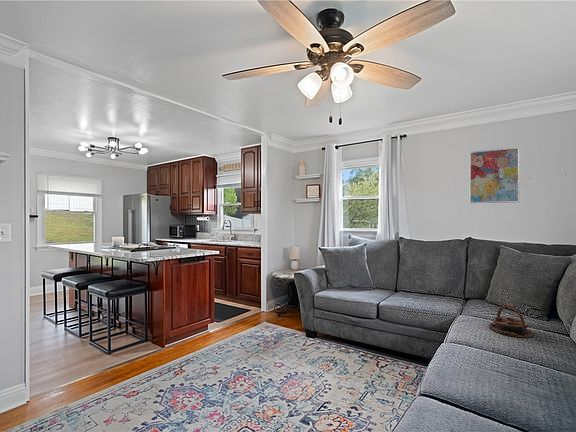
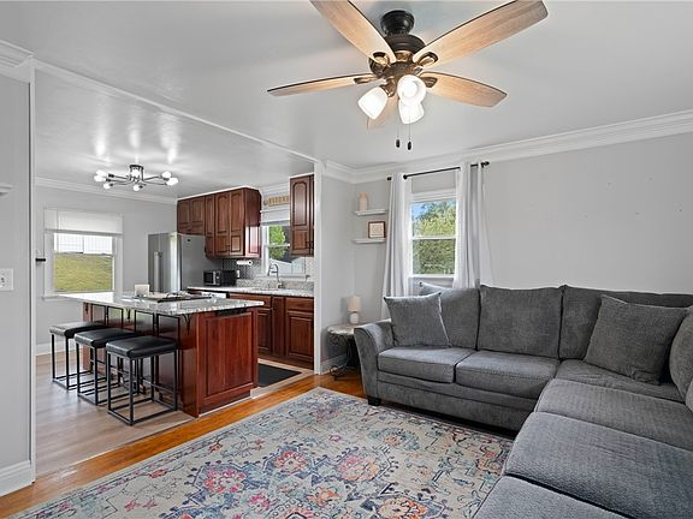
- wall art (493, 176)
- serving tray (510, 318)
